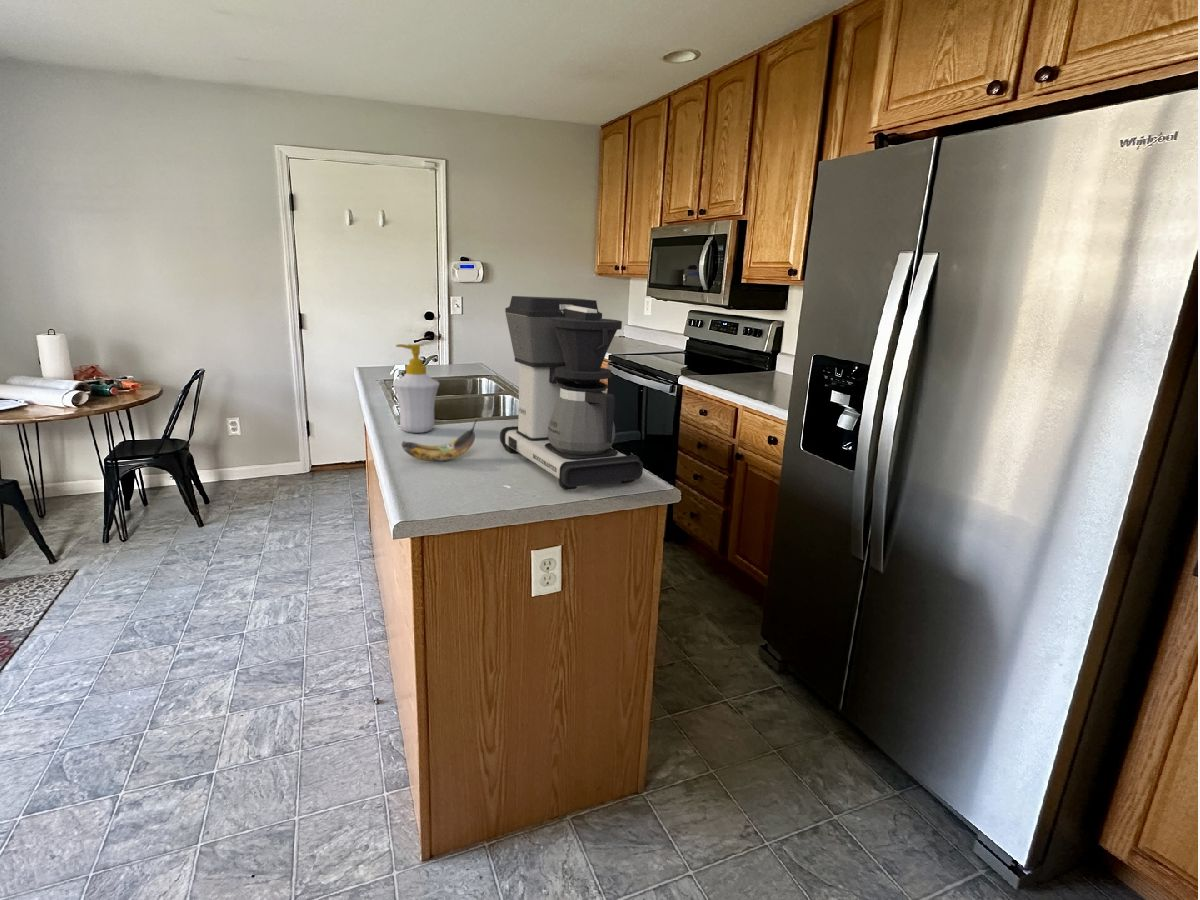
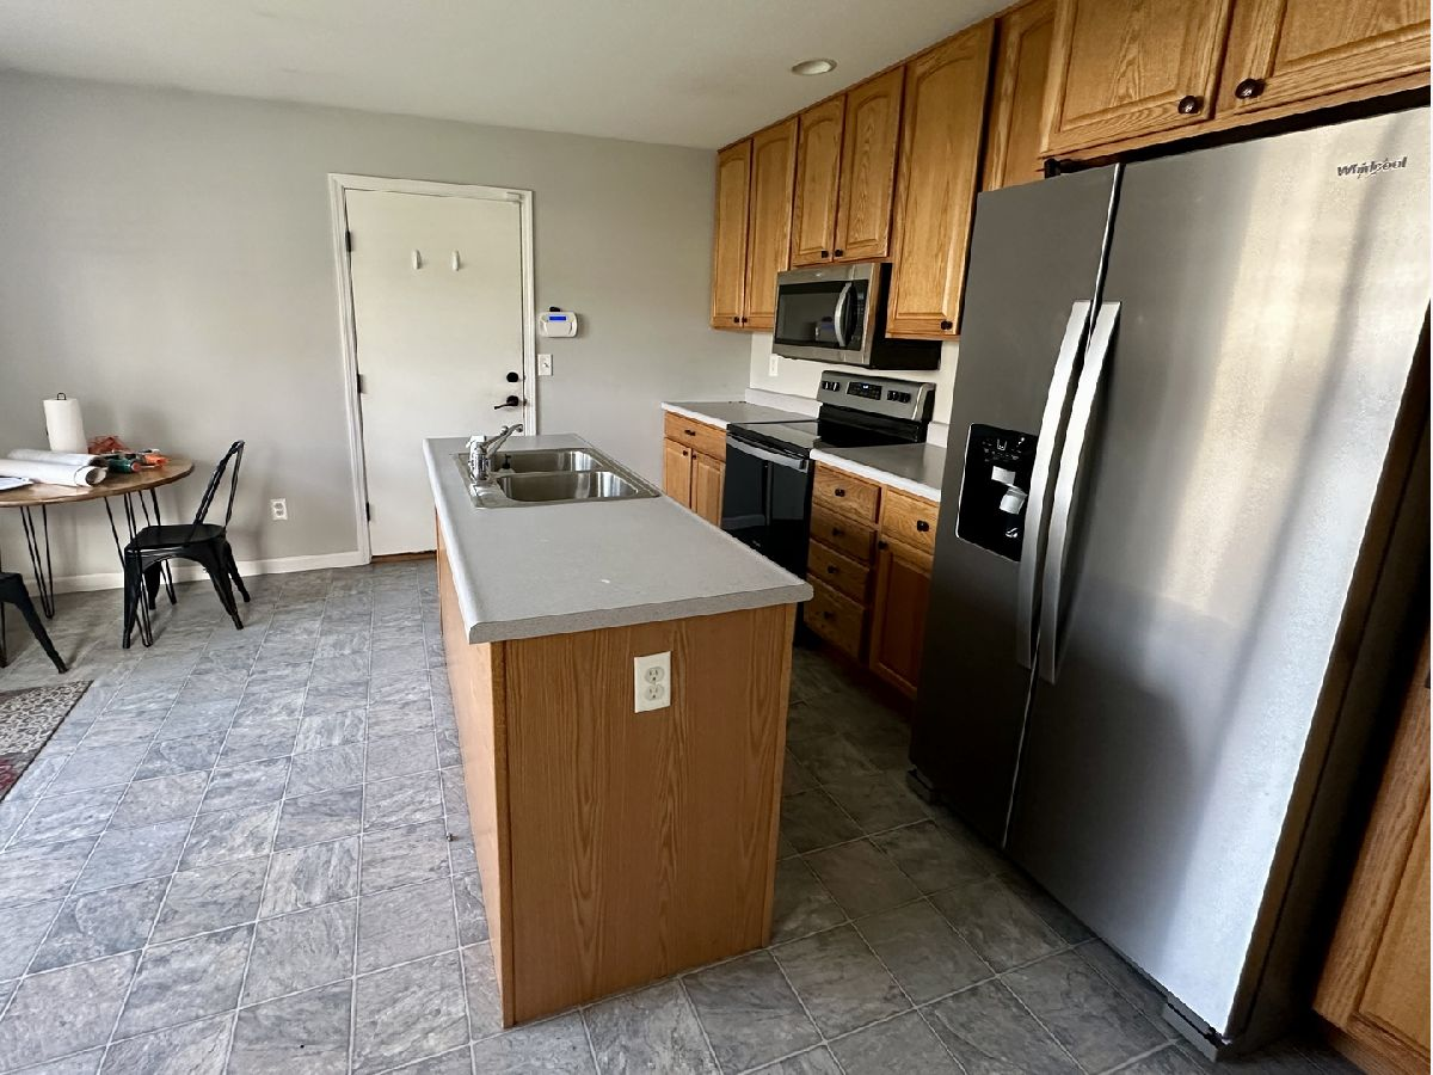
- coffee maker (569, 385)
- banana (440, 445)
- soap bottle (416, 387)
